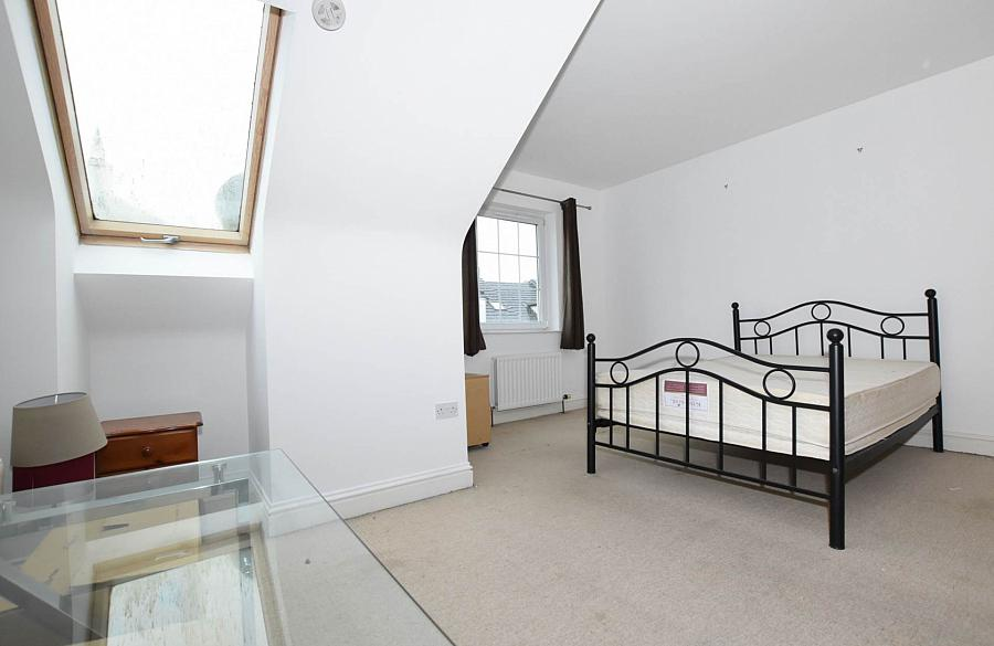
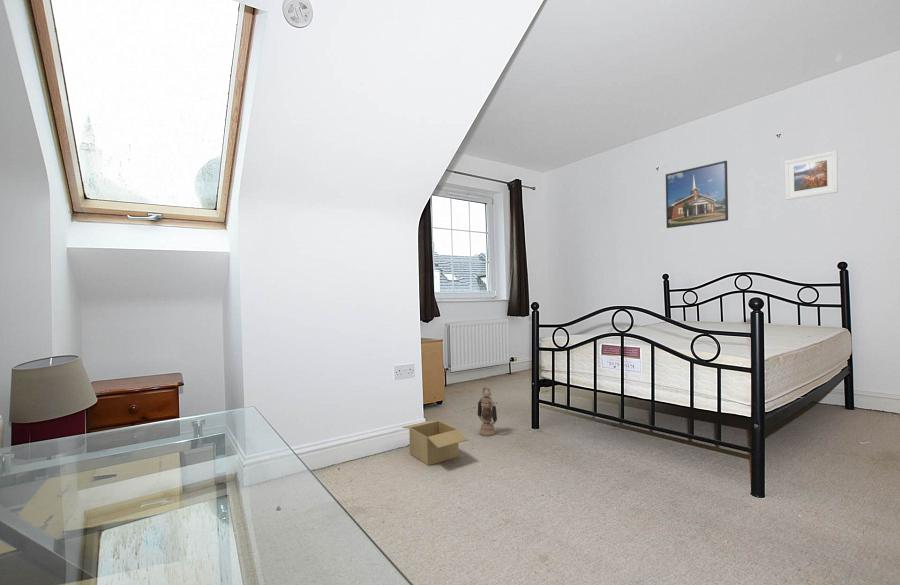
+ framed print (810, 176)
+ cardboard box (433, 441)
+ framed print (695, 196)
+ lantern (486, 409)
